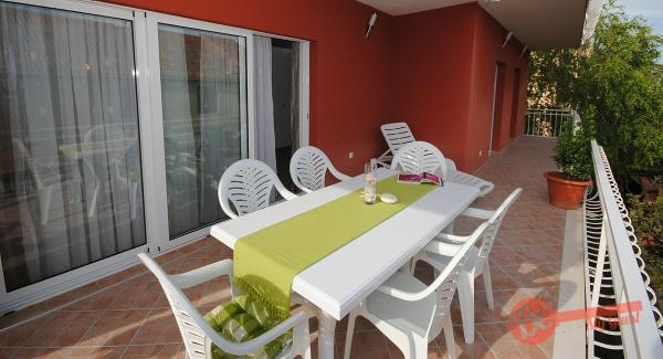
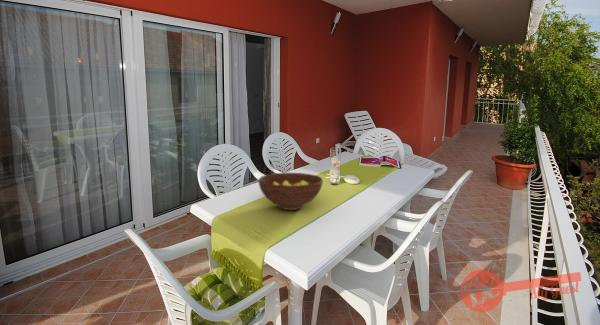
+ fruit bowl (290, 193)
